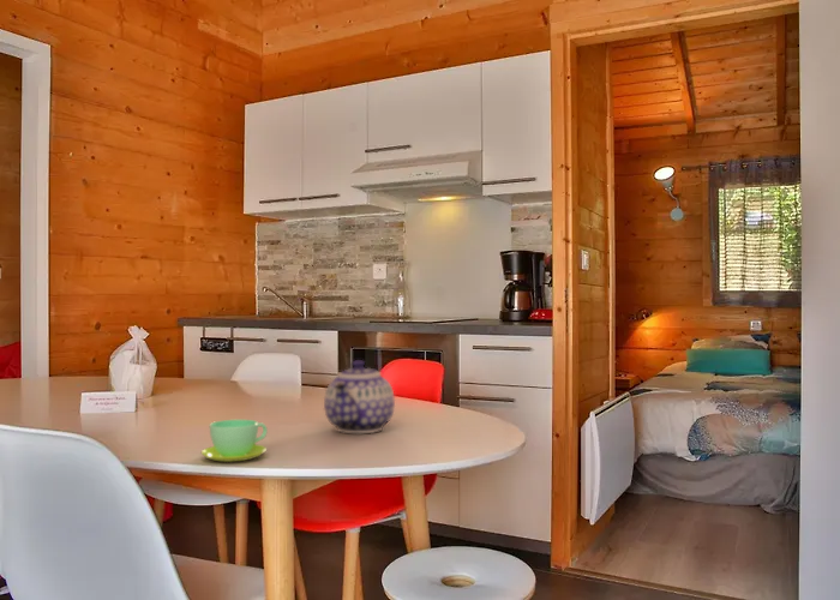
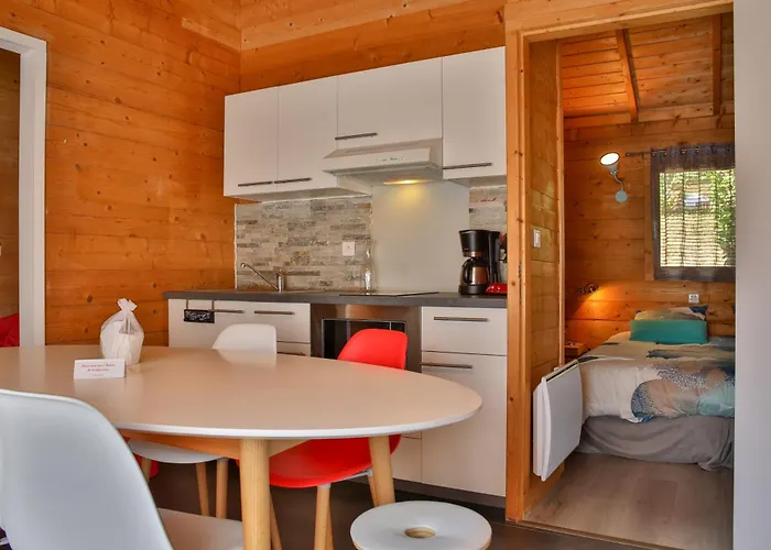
- cup (235, 439)
- teapot (359, 395)
